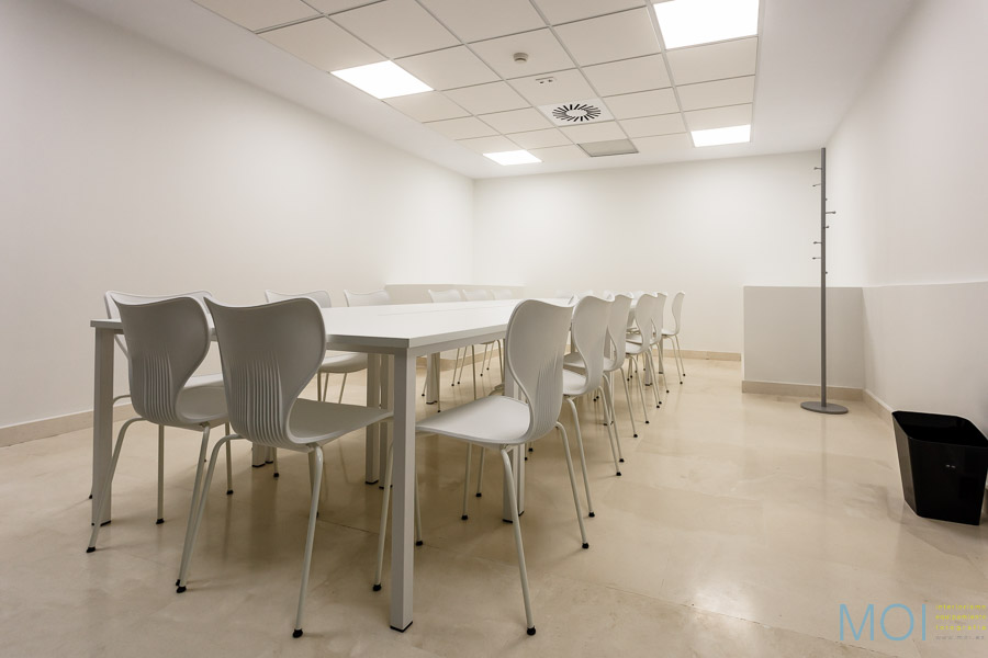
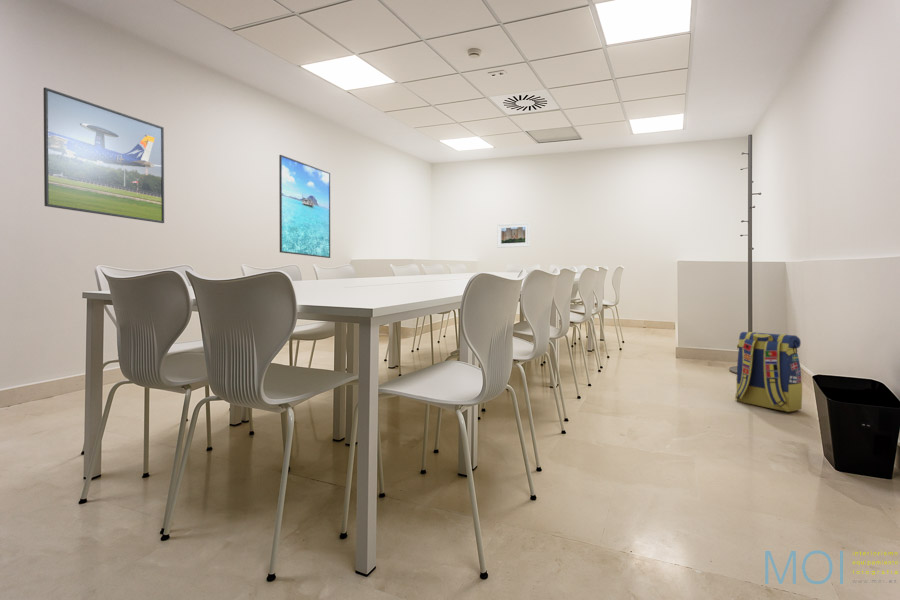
+ backpack (766, 369)
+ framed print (110, 162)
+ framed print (306, 210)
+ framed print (513, 235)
